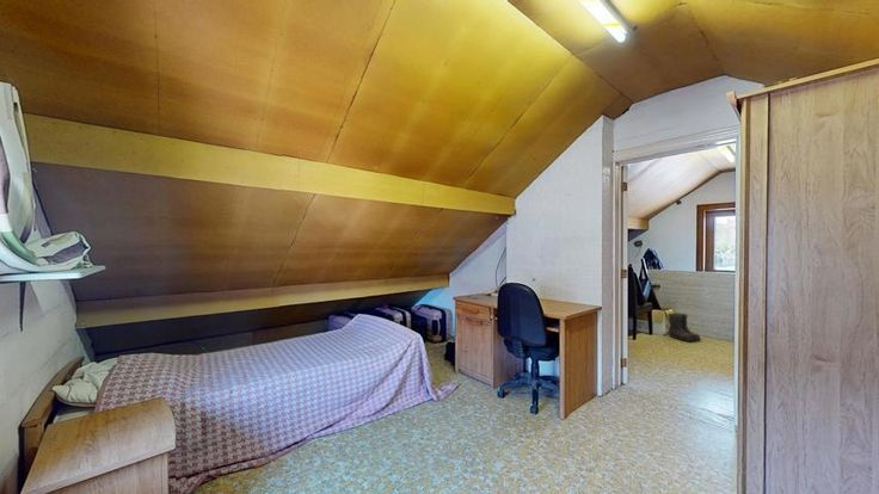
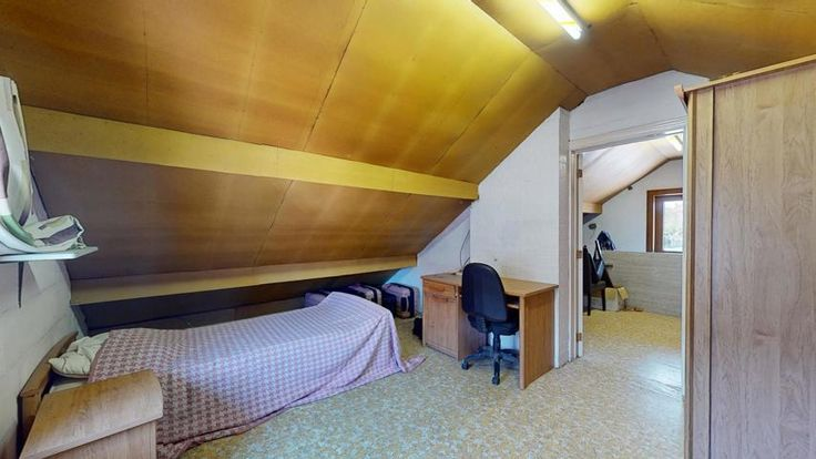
- boots (683, 326)
